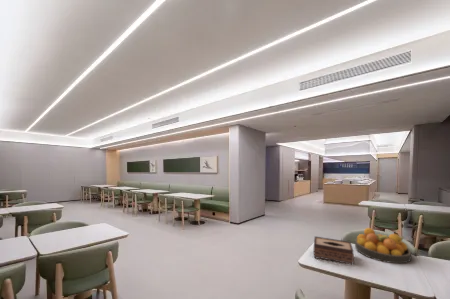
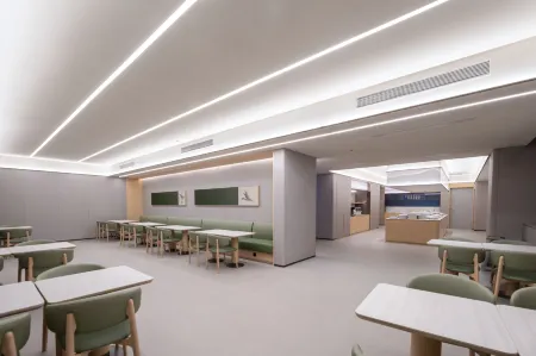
- fruit bowl (381, 242)
- tissue box (332, 249)
